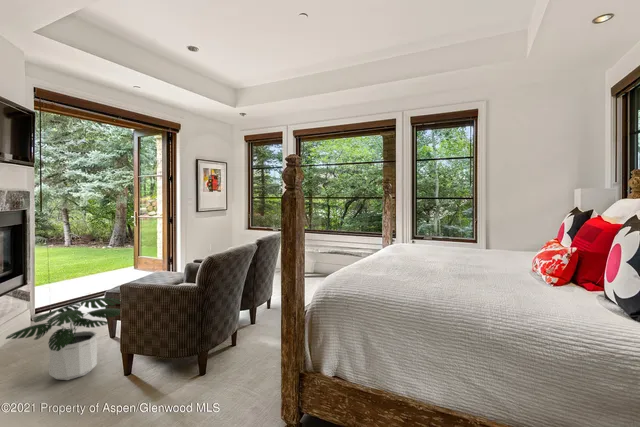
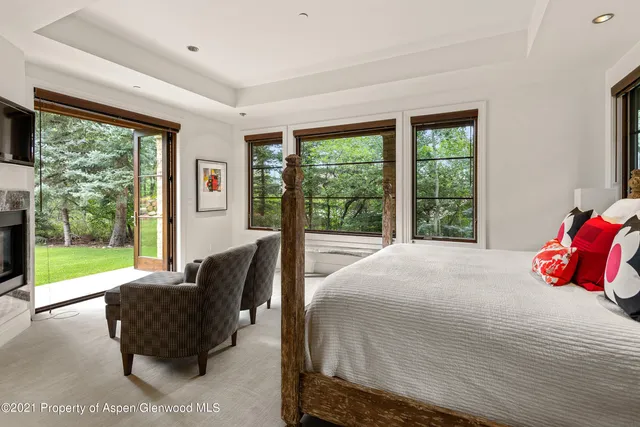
- potted plant (70, 336)
